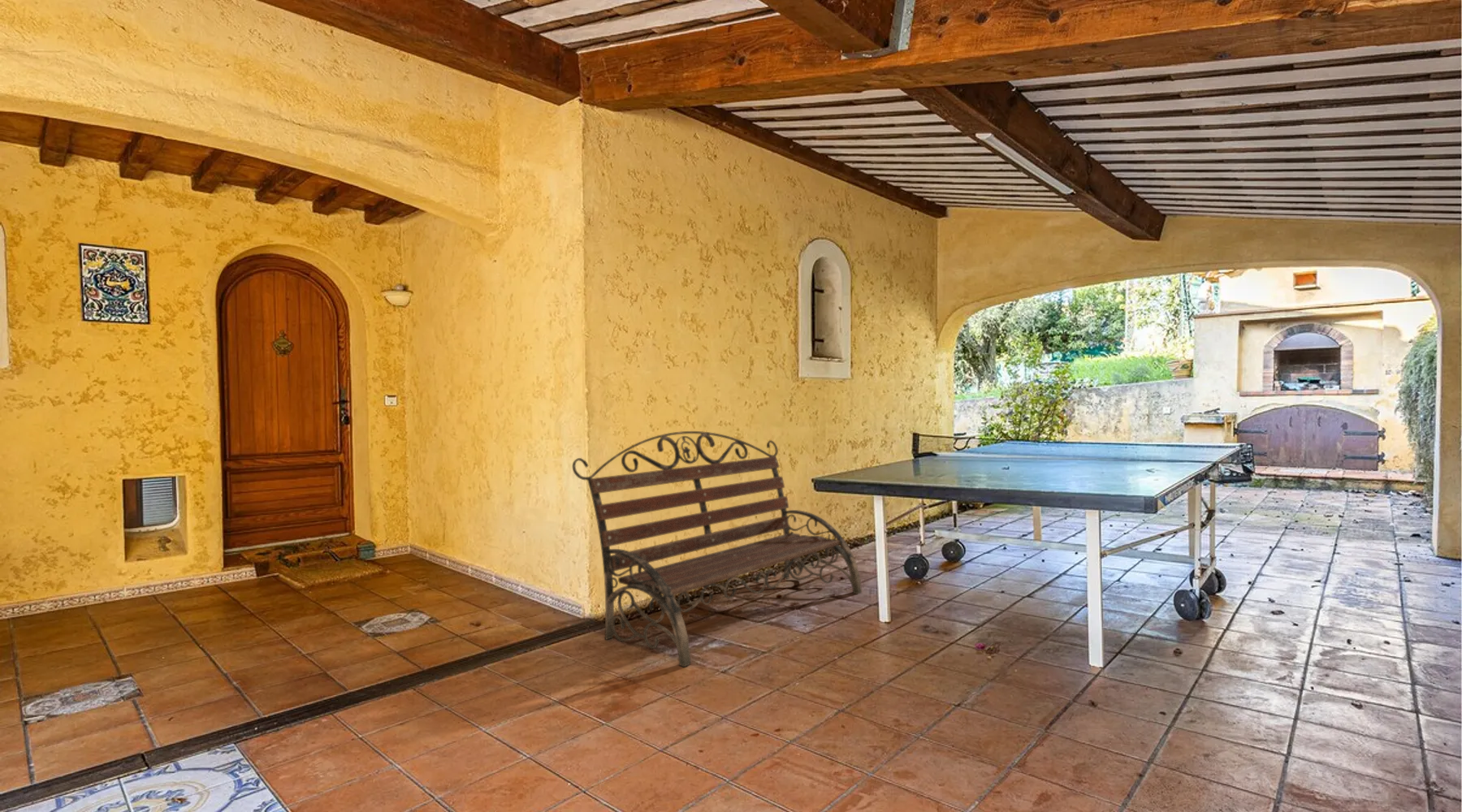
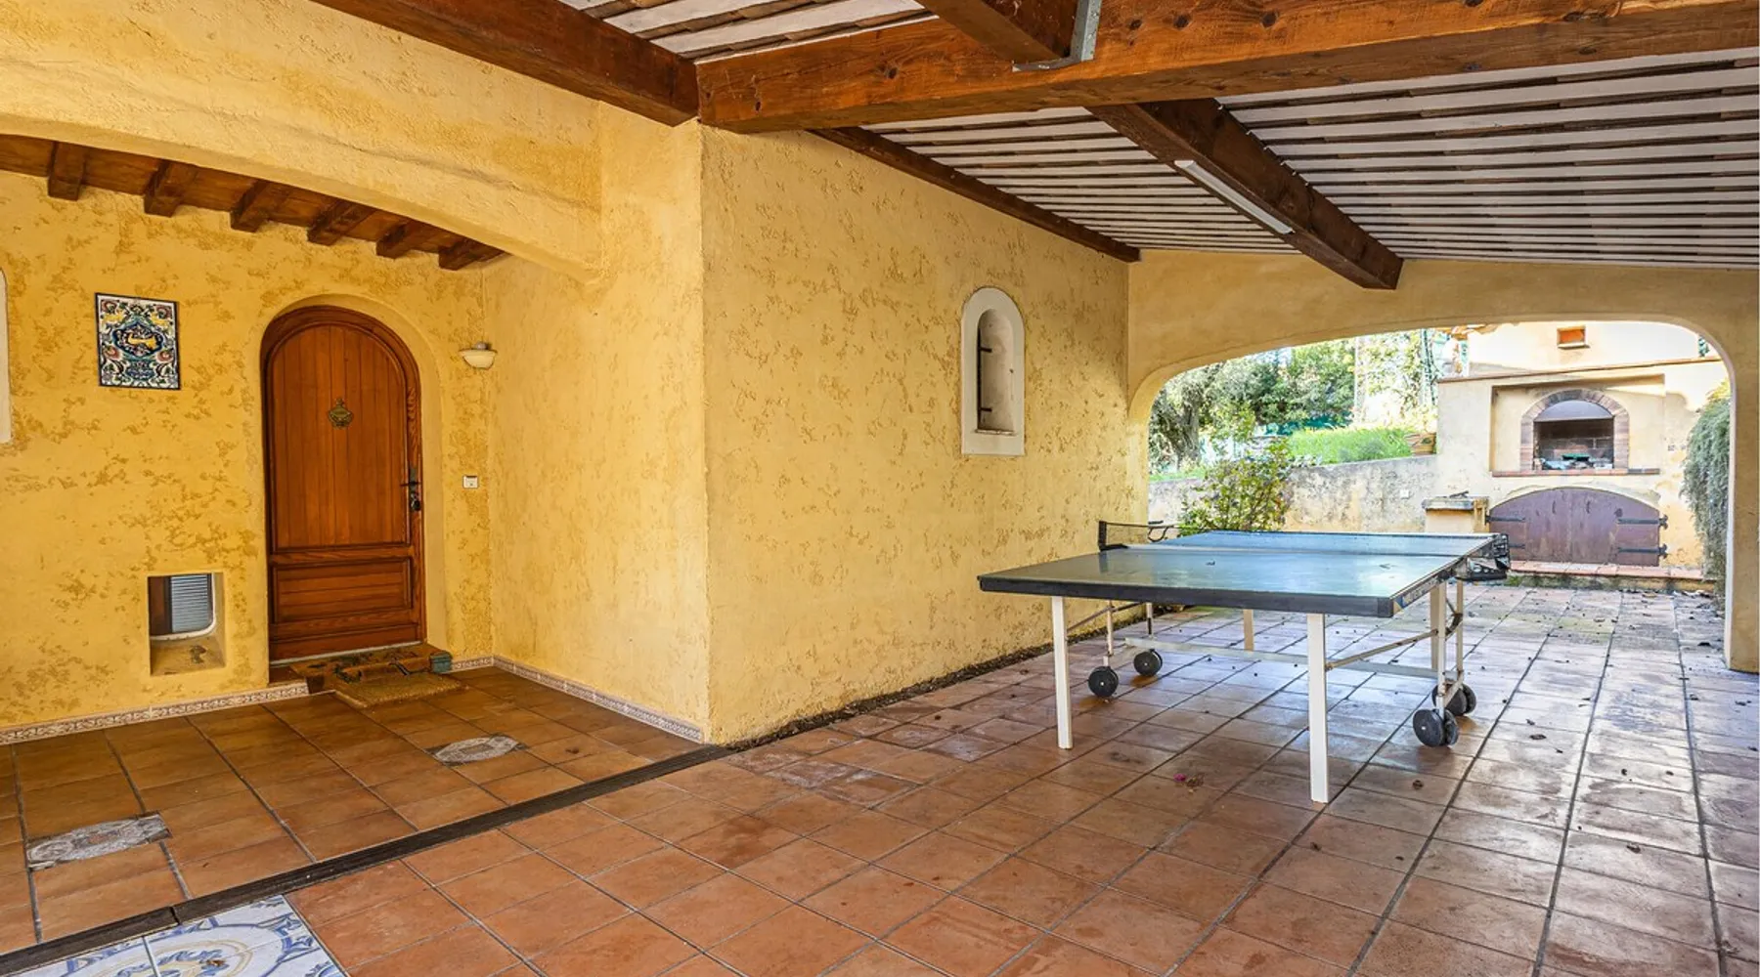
- garden bench (731, 520)
